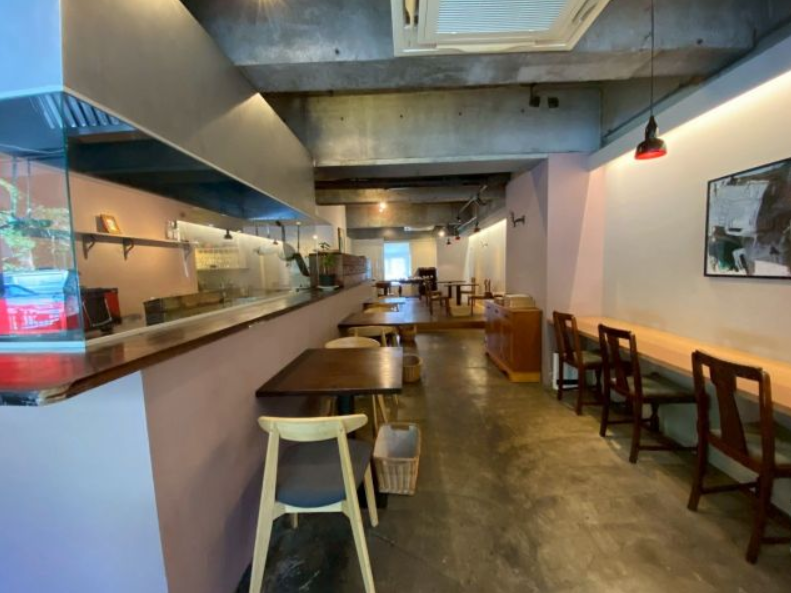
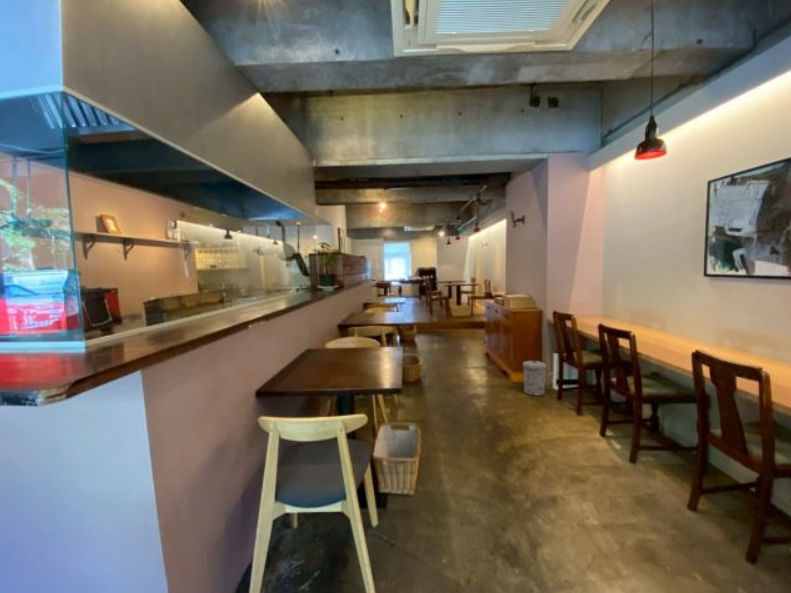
+ trash can (534, 376)
